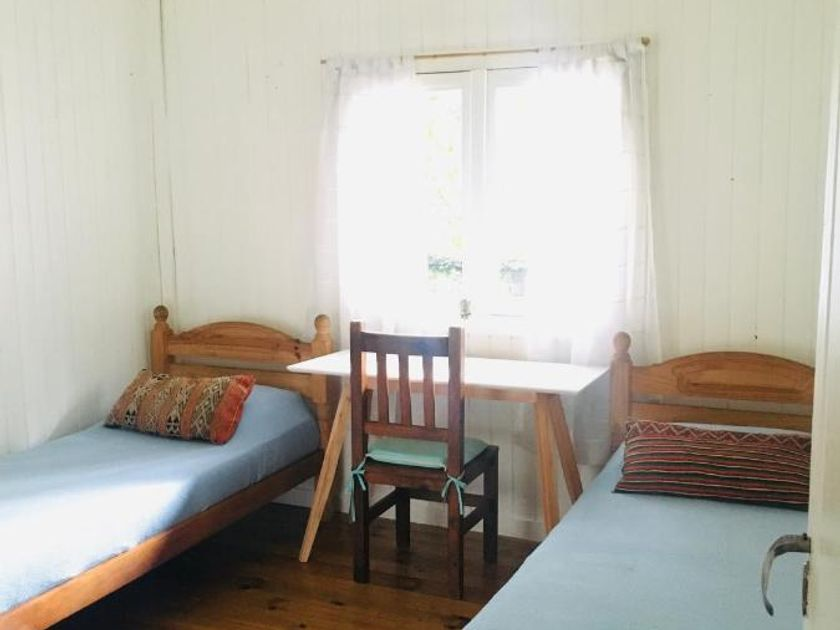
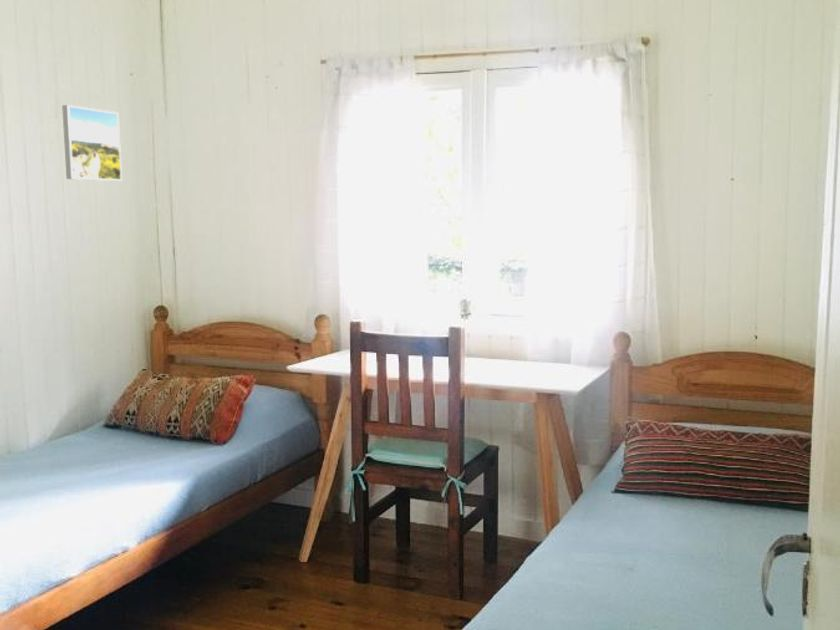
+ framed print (93, 144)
